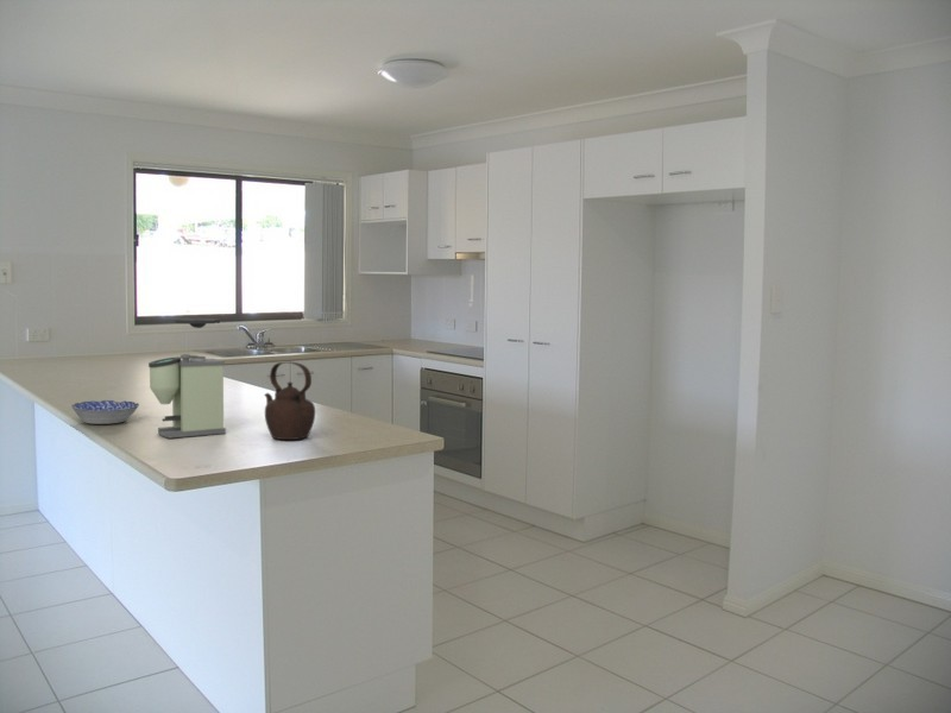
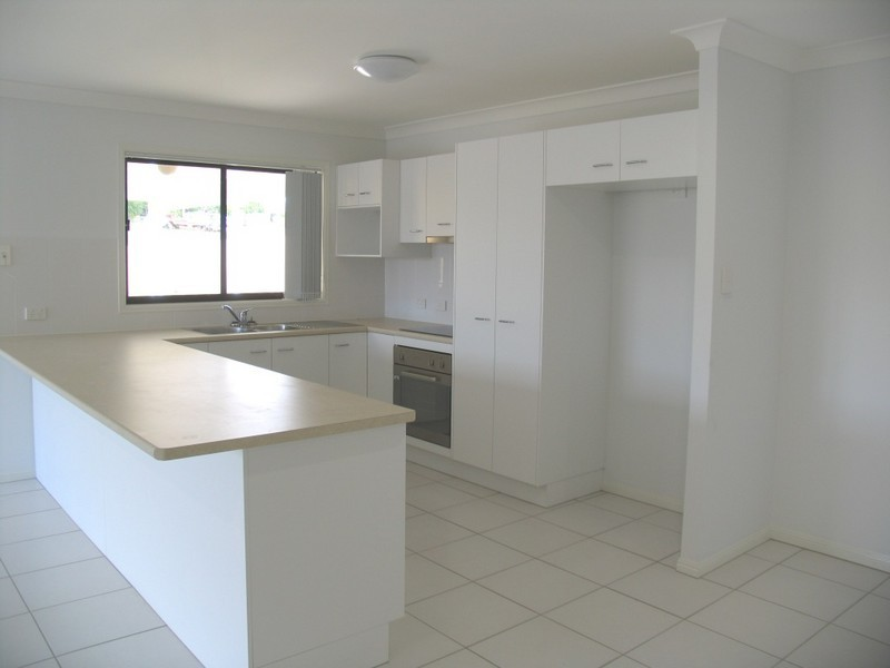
- coffee grinder (191, 376)
- teapot (285, 398)
- bowl (106, 412)
